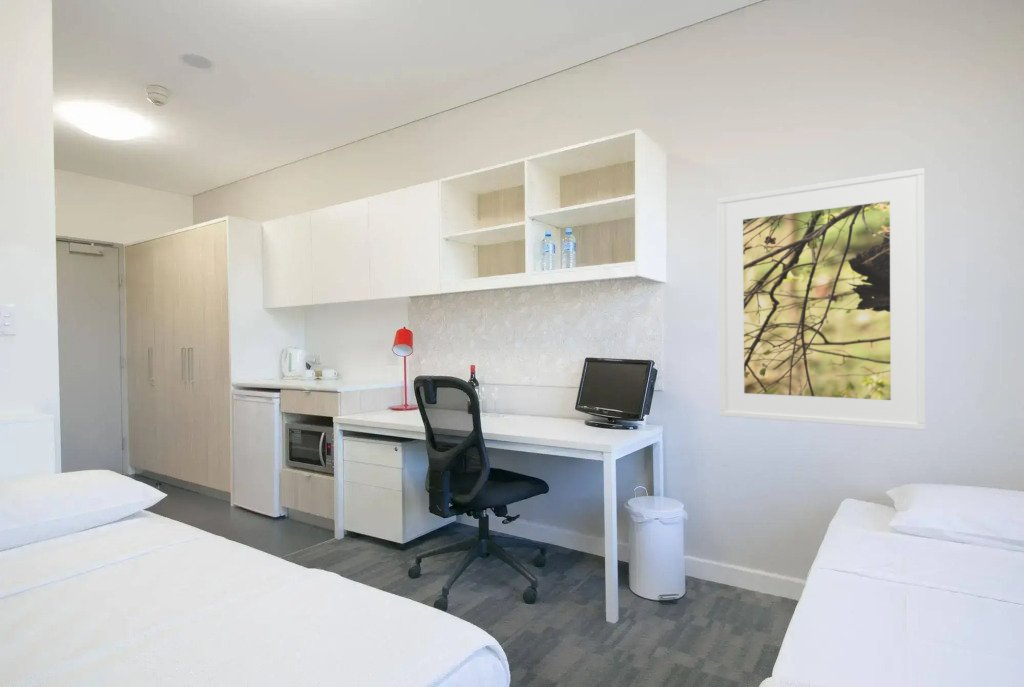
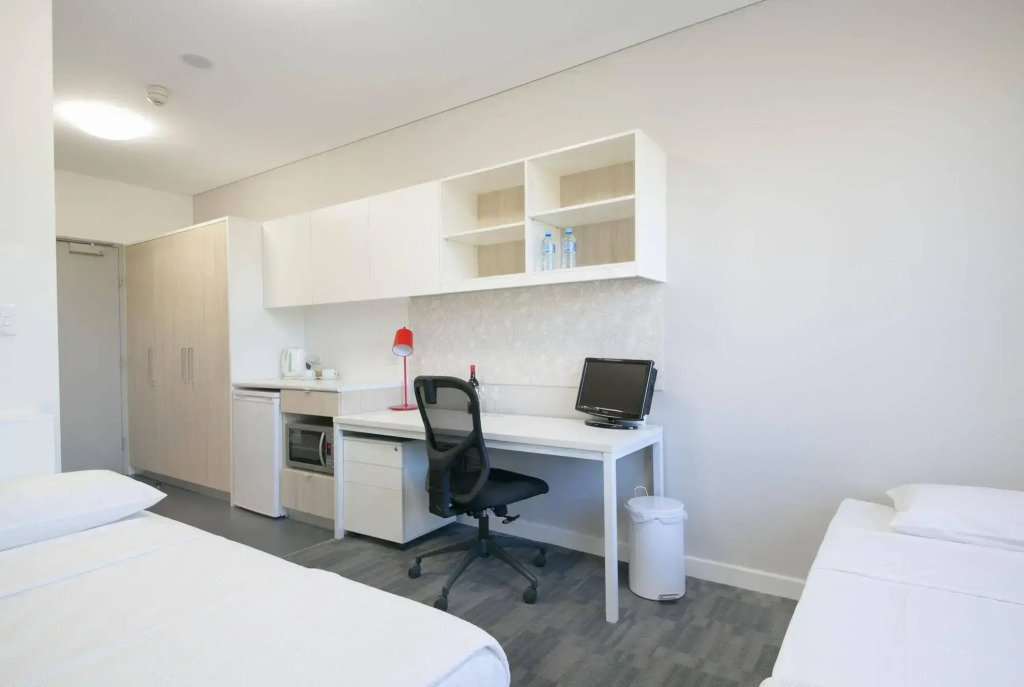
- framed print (812, 303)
